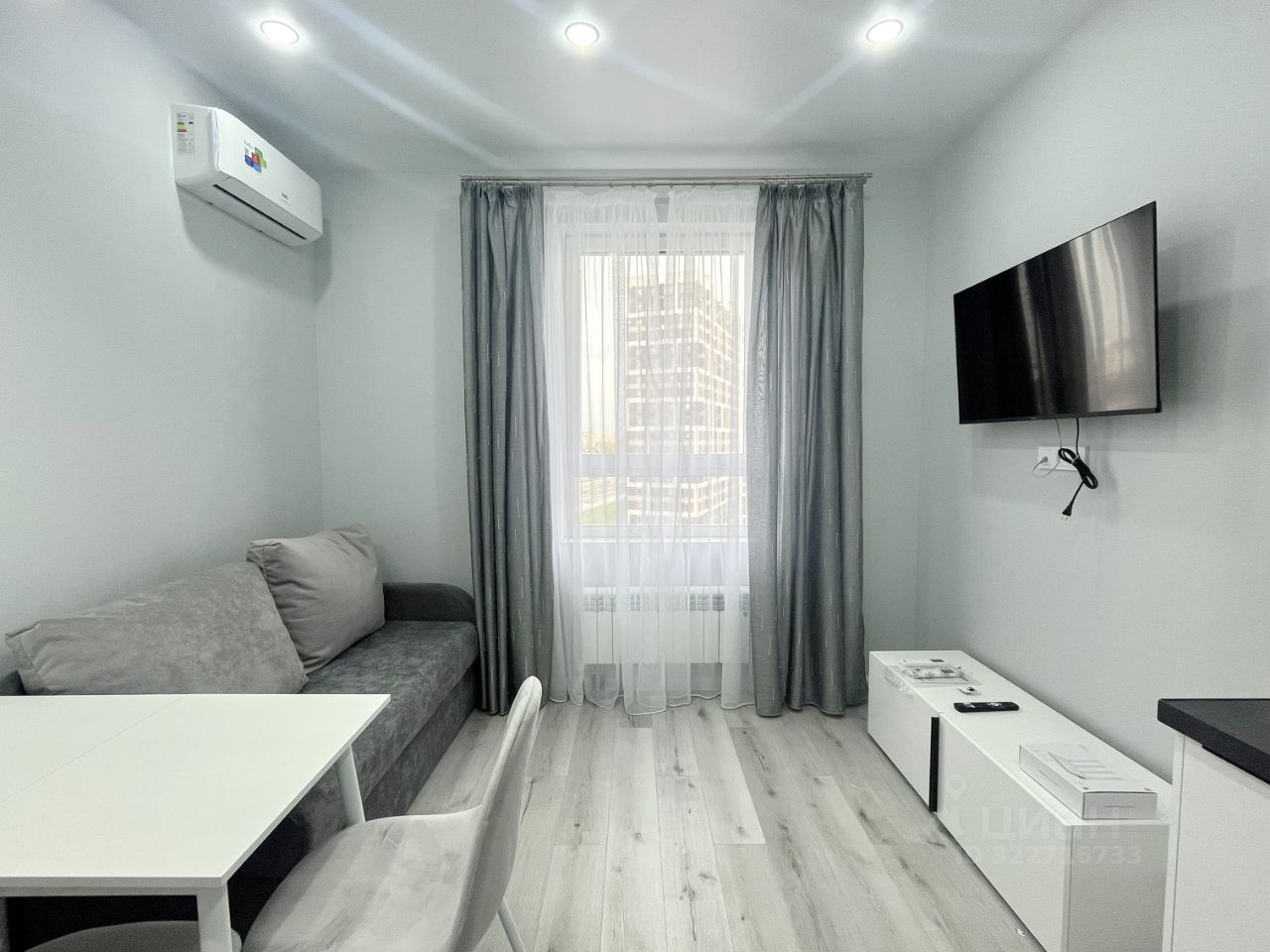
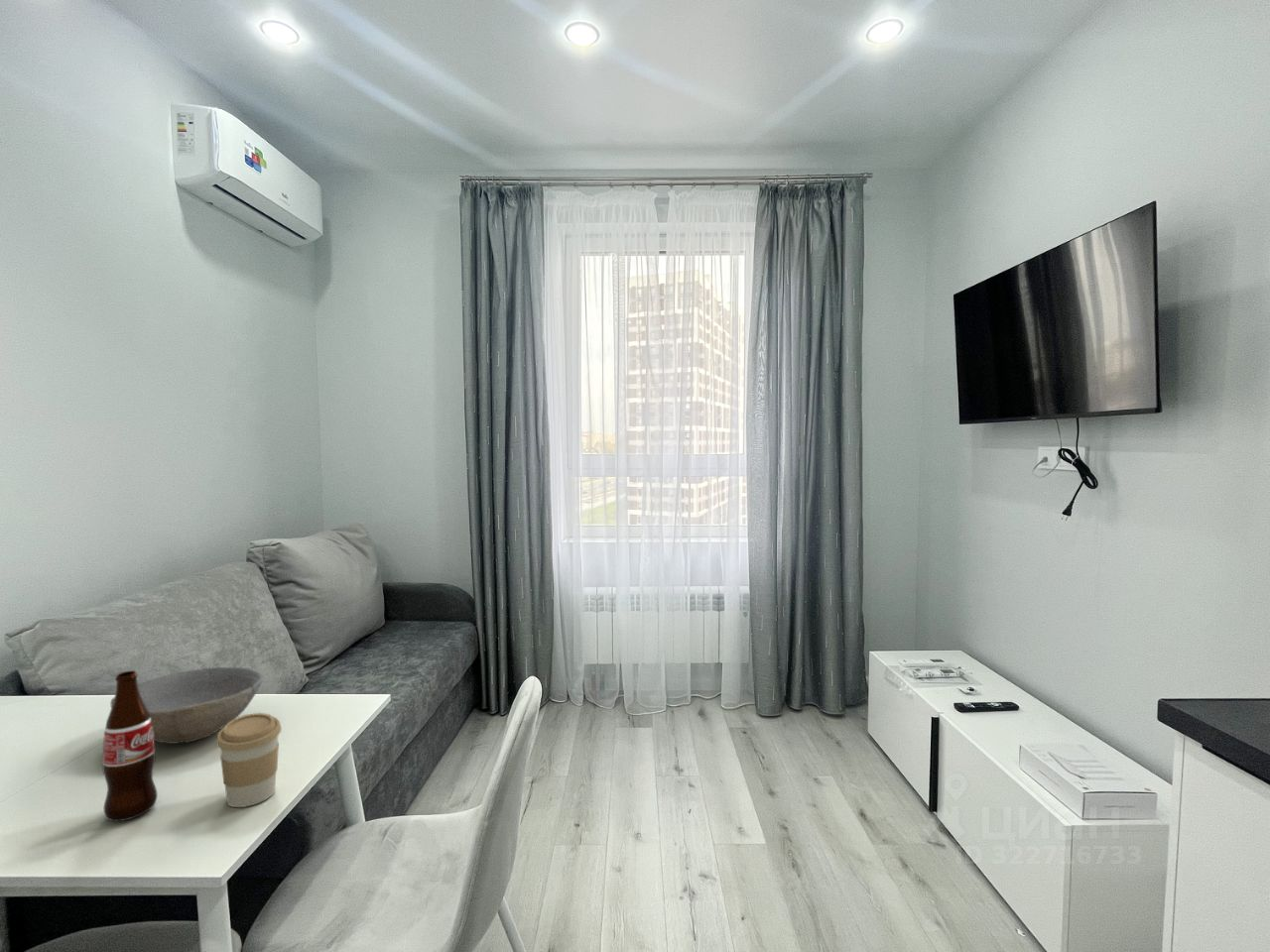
+ coffee cup (250, 758)
+ bowl (190, 709)
+ bottle (128, 743)
